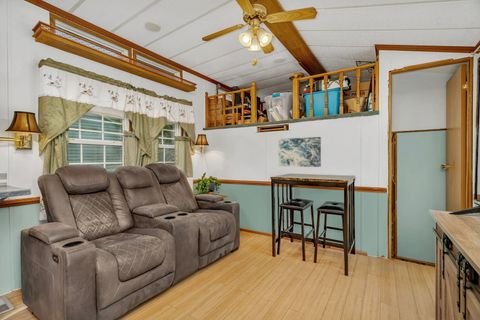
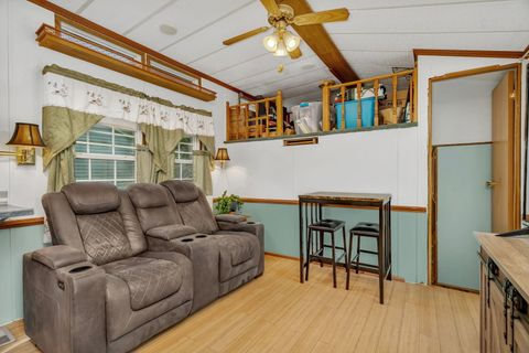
- wall art (298, 152)
